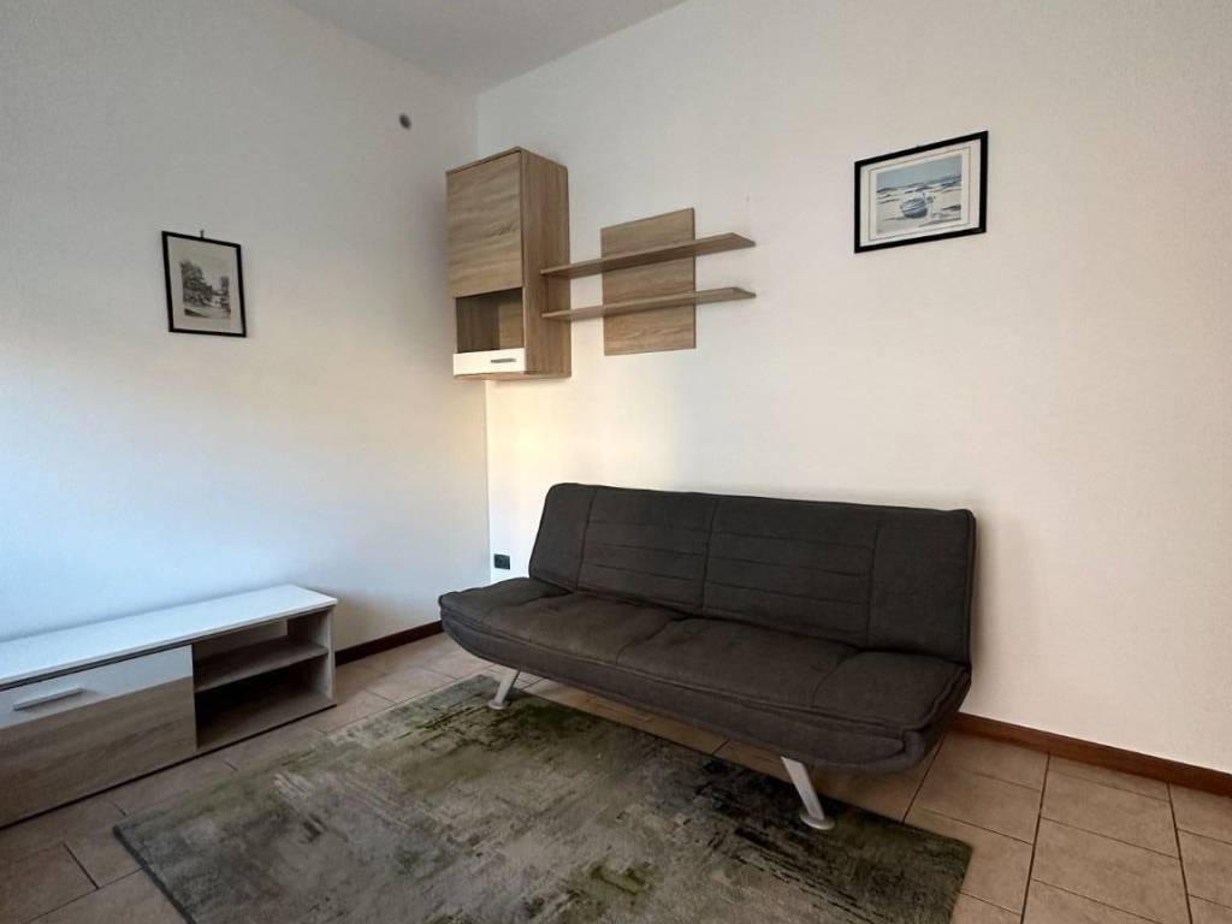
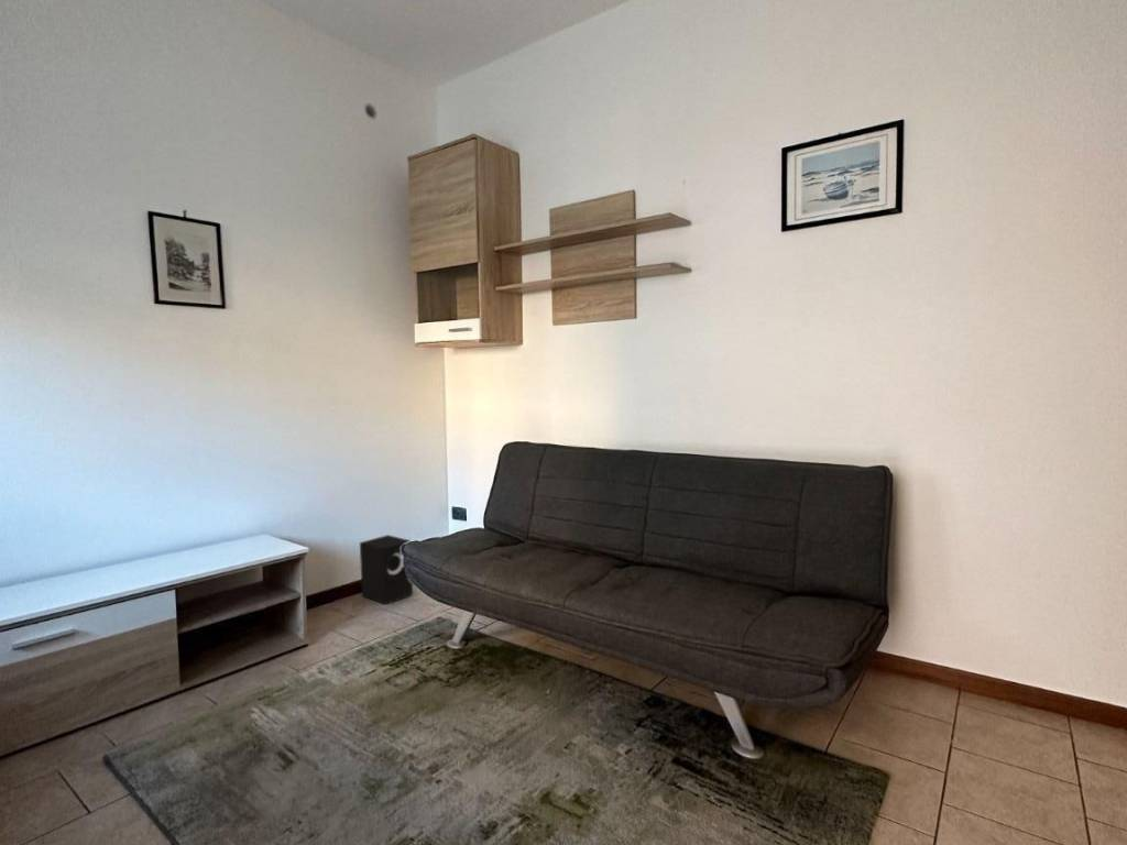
+ speaker (386, 568)
